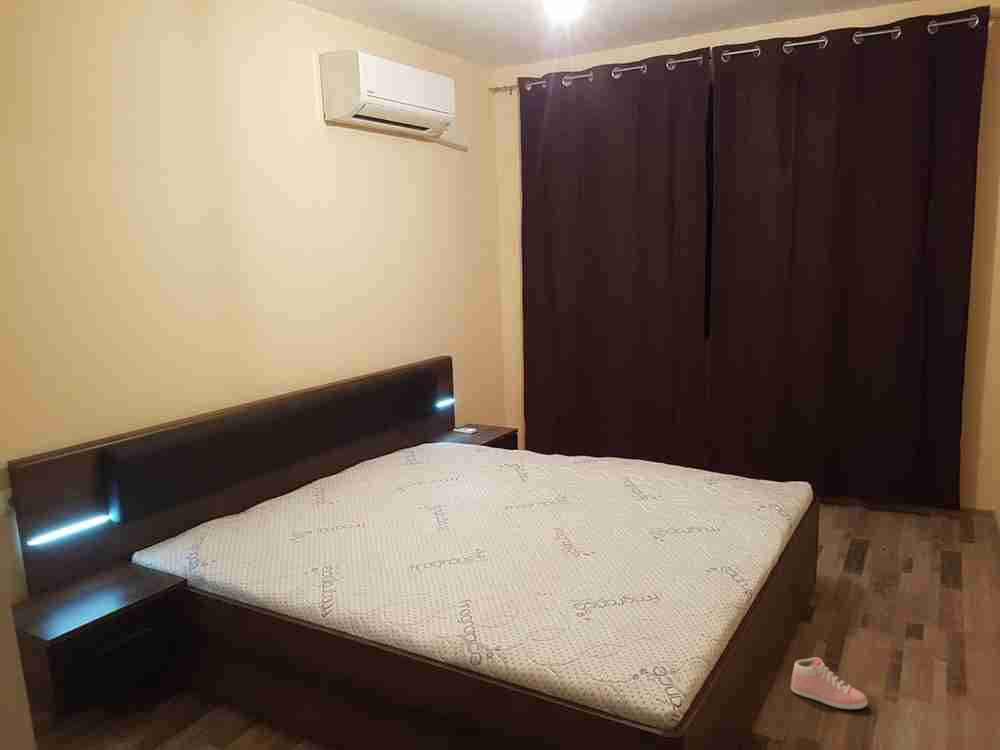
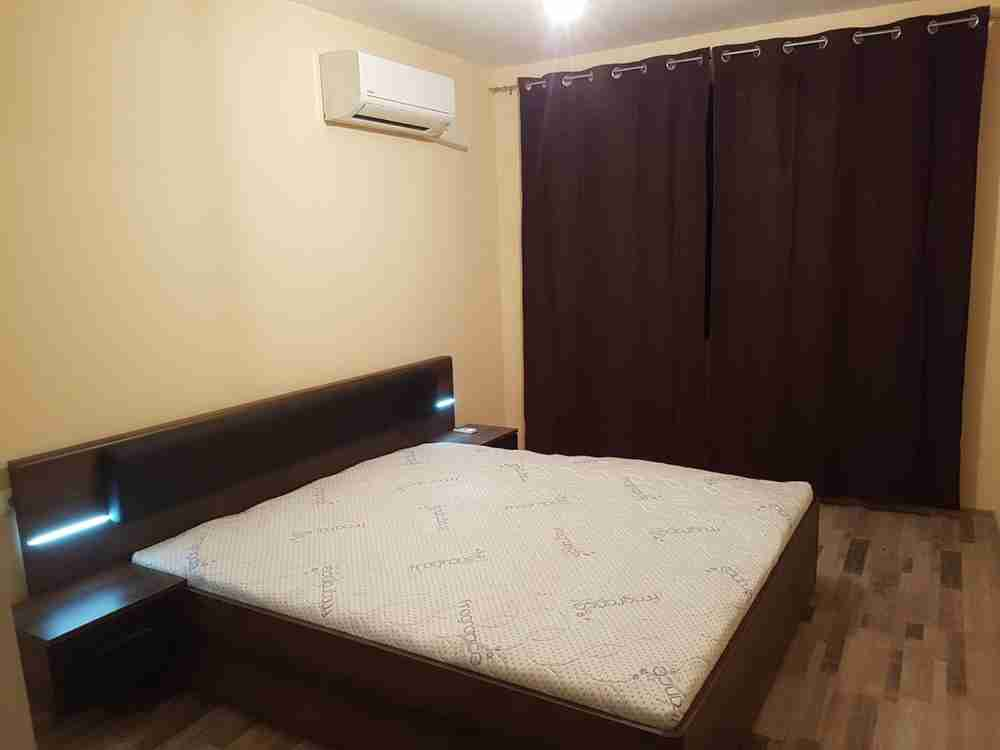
- sneaker (828, 681)
